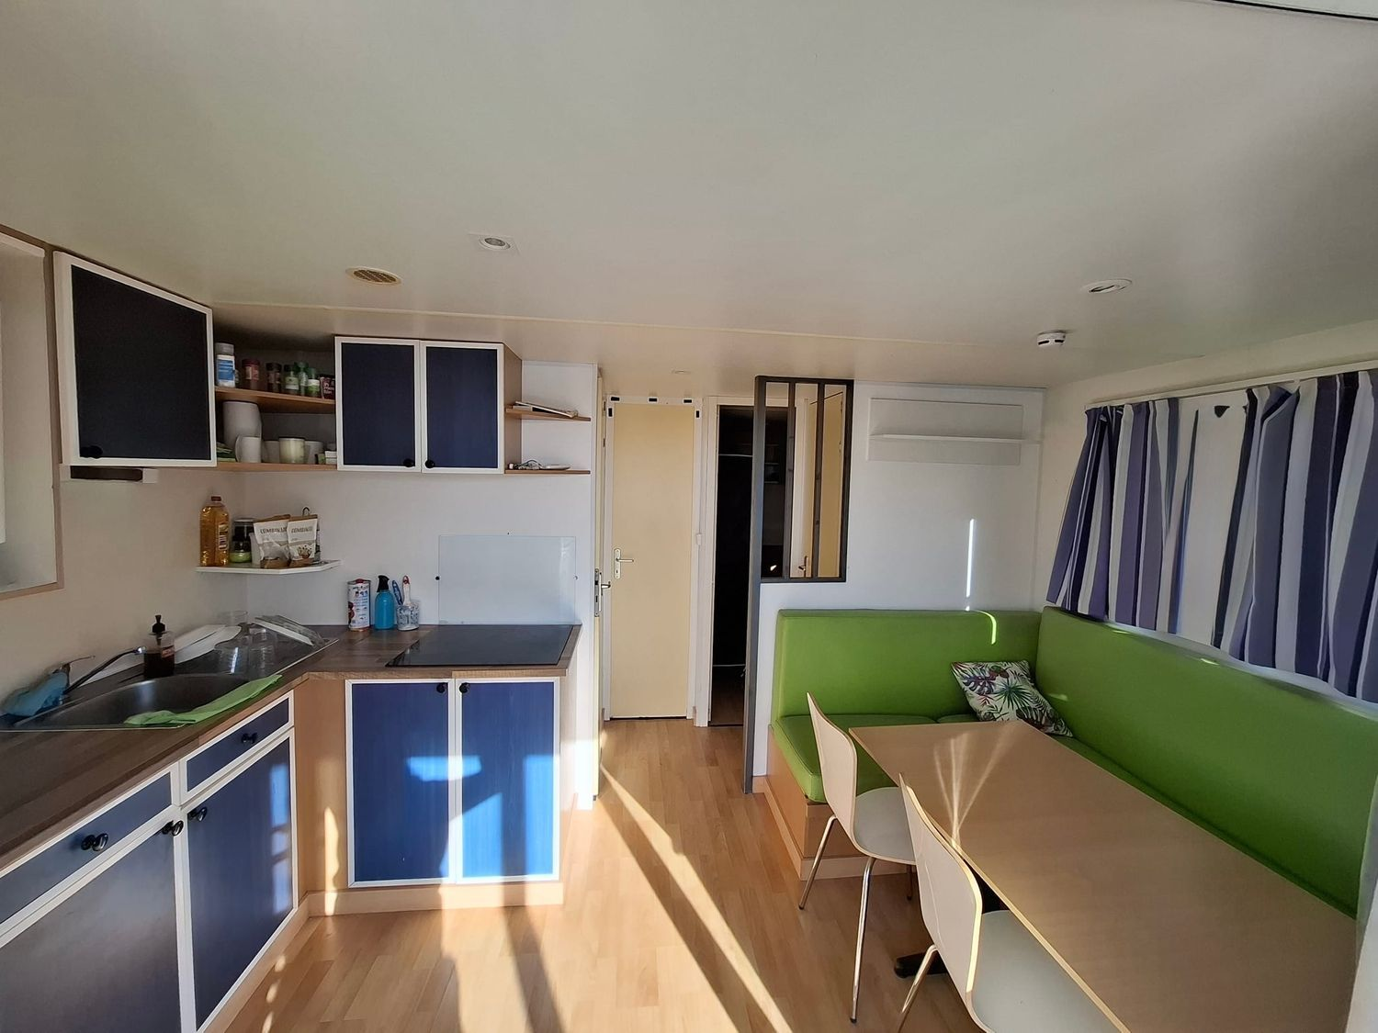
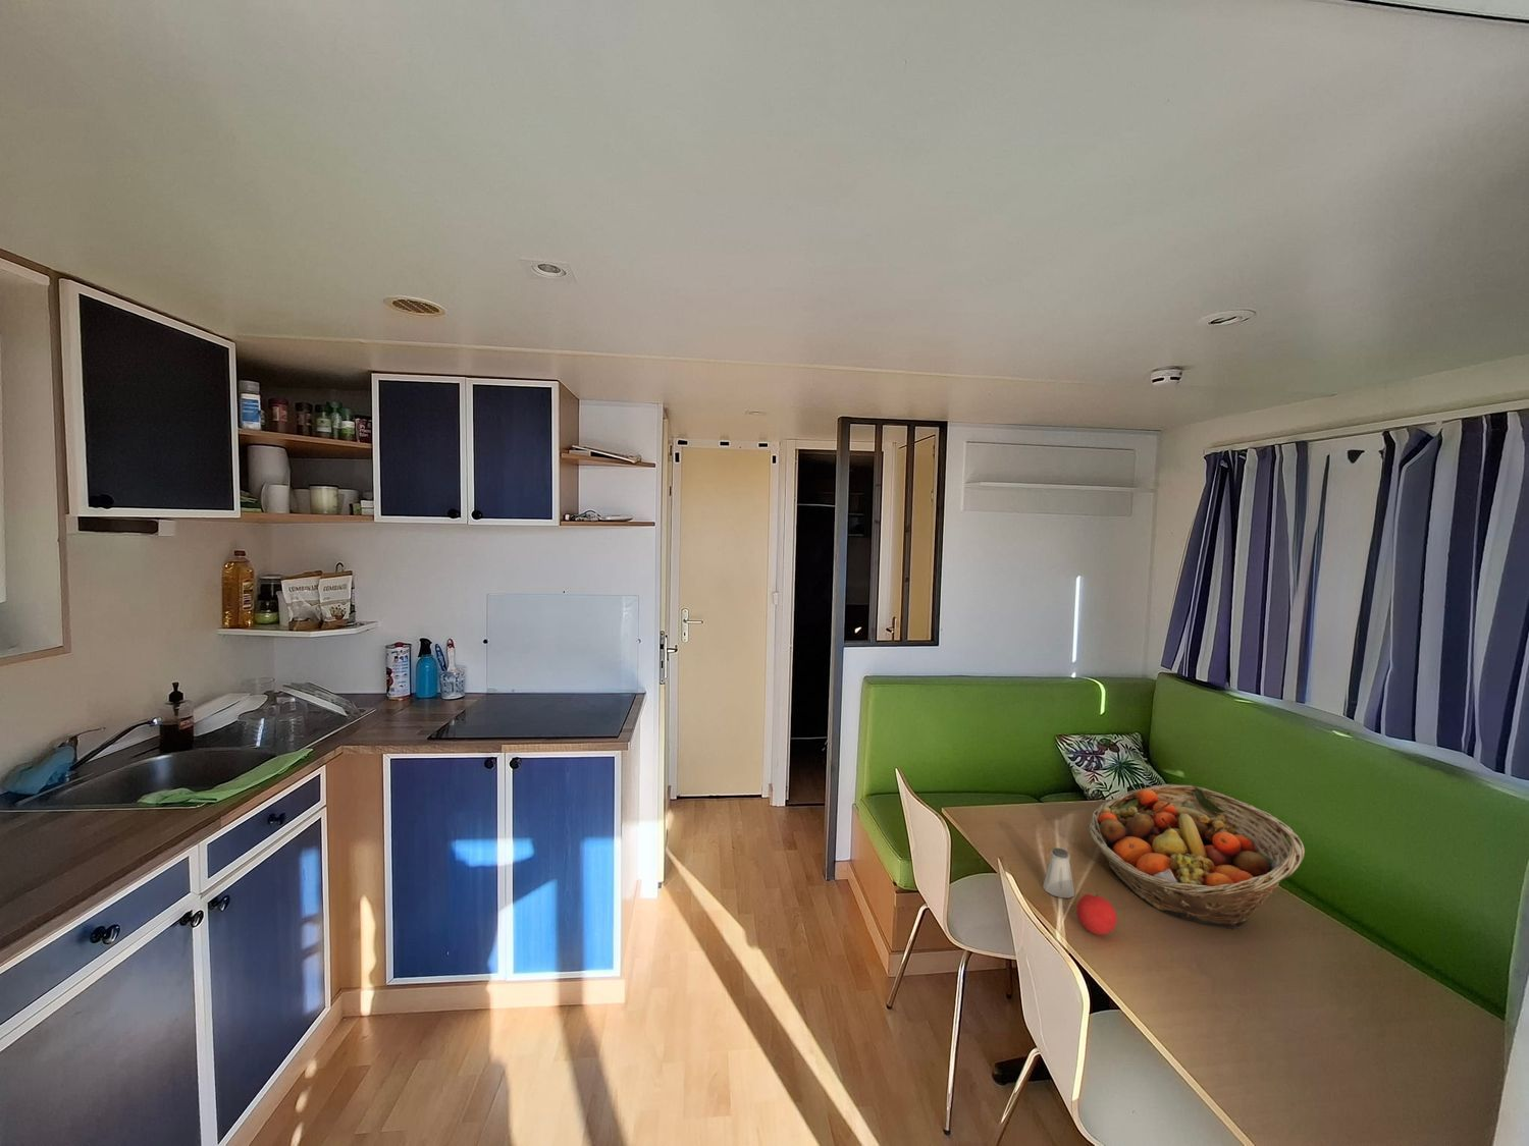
+ saltshaker (1059, 870)
+ fruit basket (1185, 846)
+ fruit (1096, 914)
